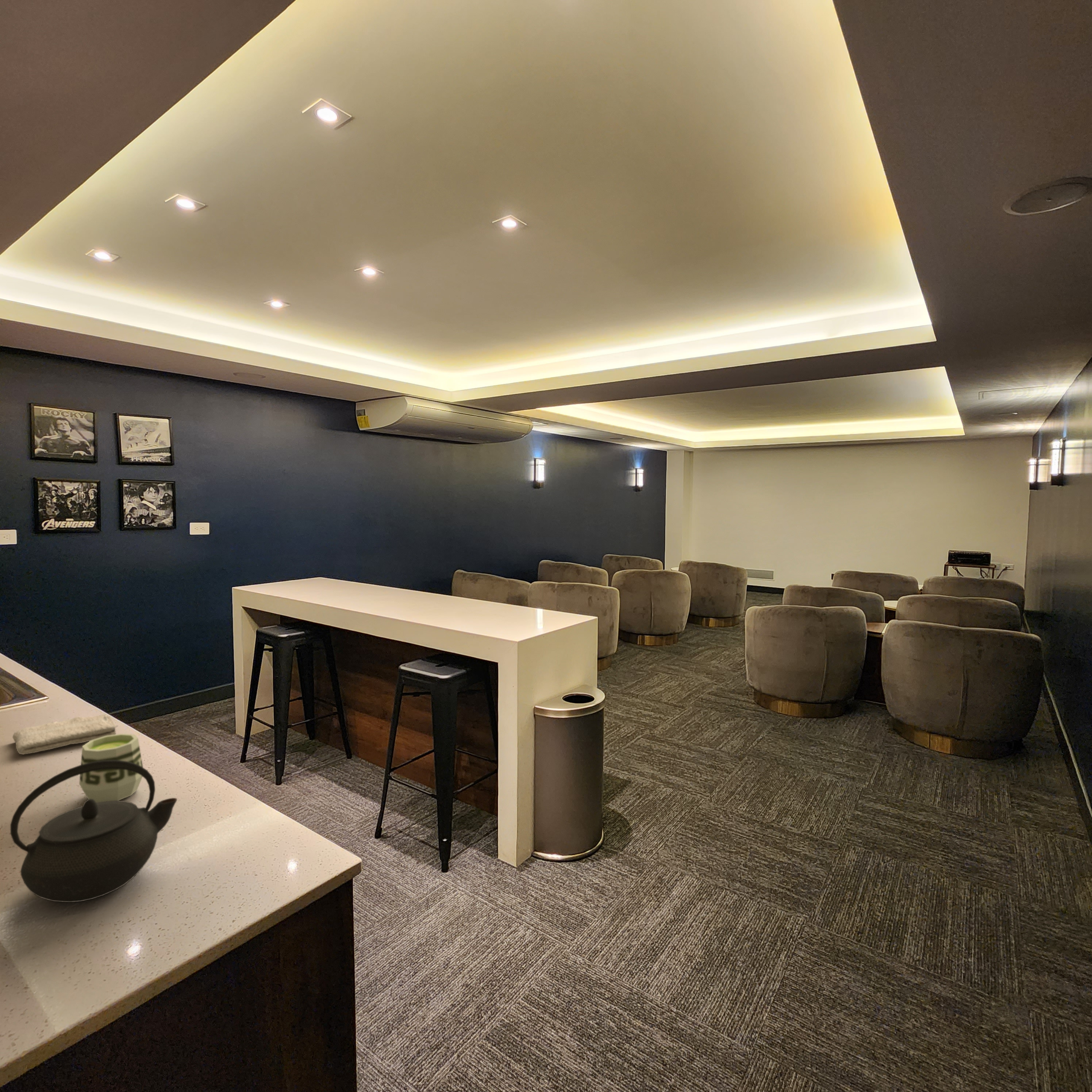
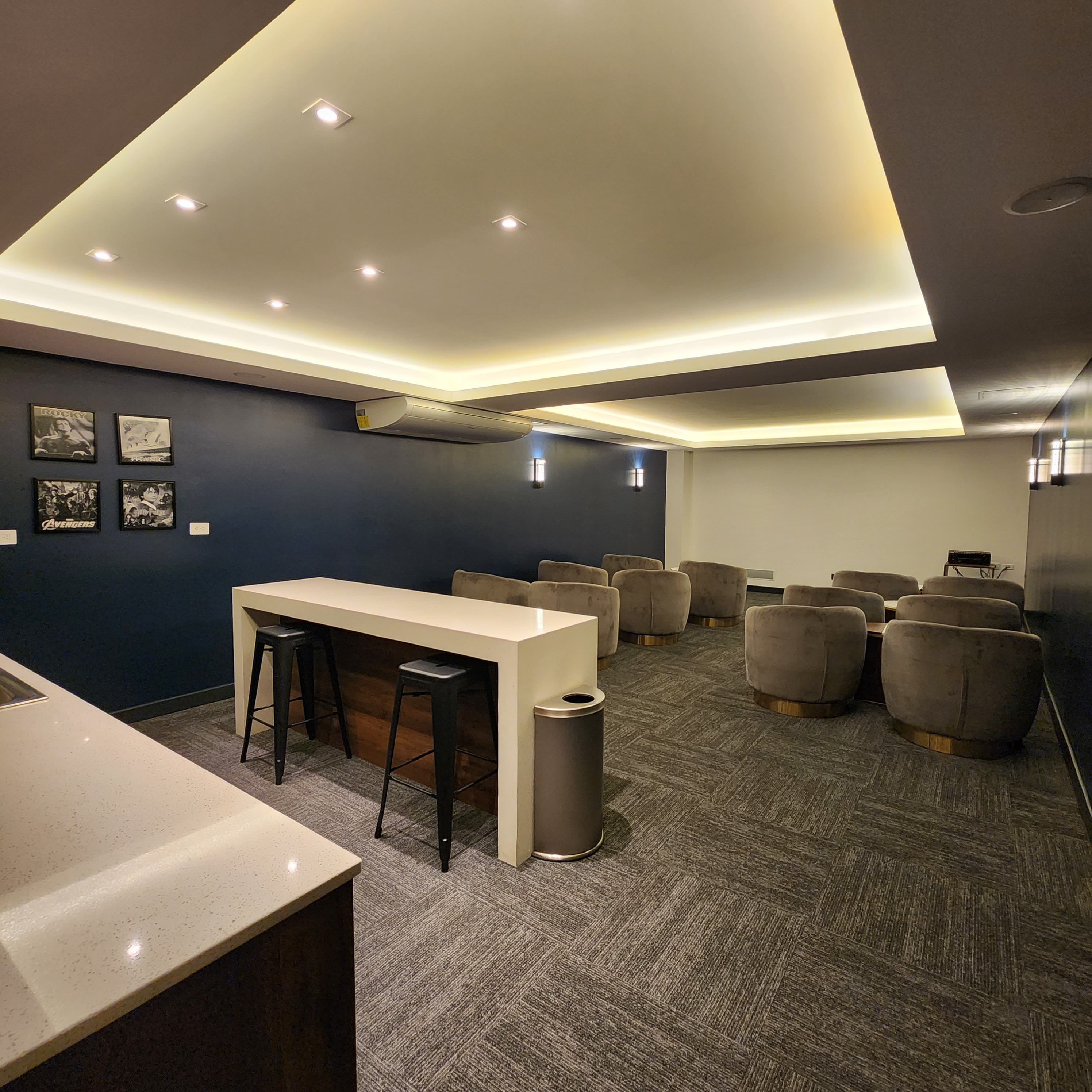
- kettle (101, 820)
- washcloth (67, 732)
- cup (112, 769)
